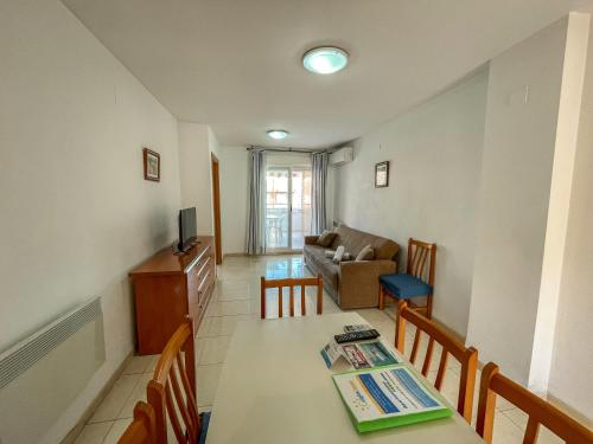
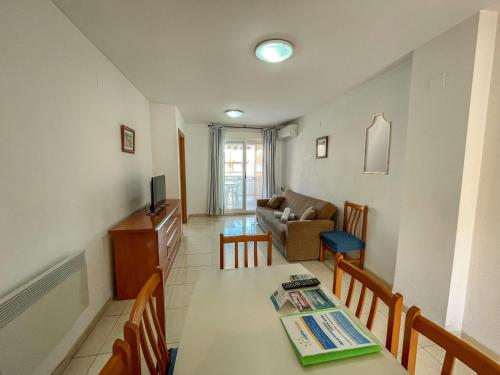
+ home mirror (376, 144)
